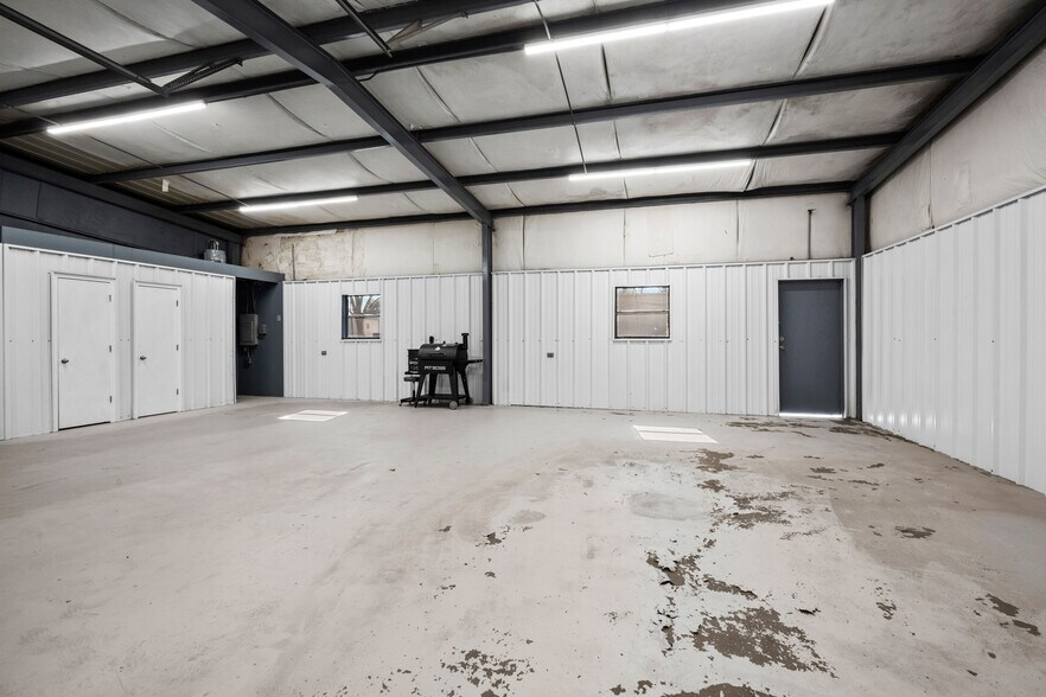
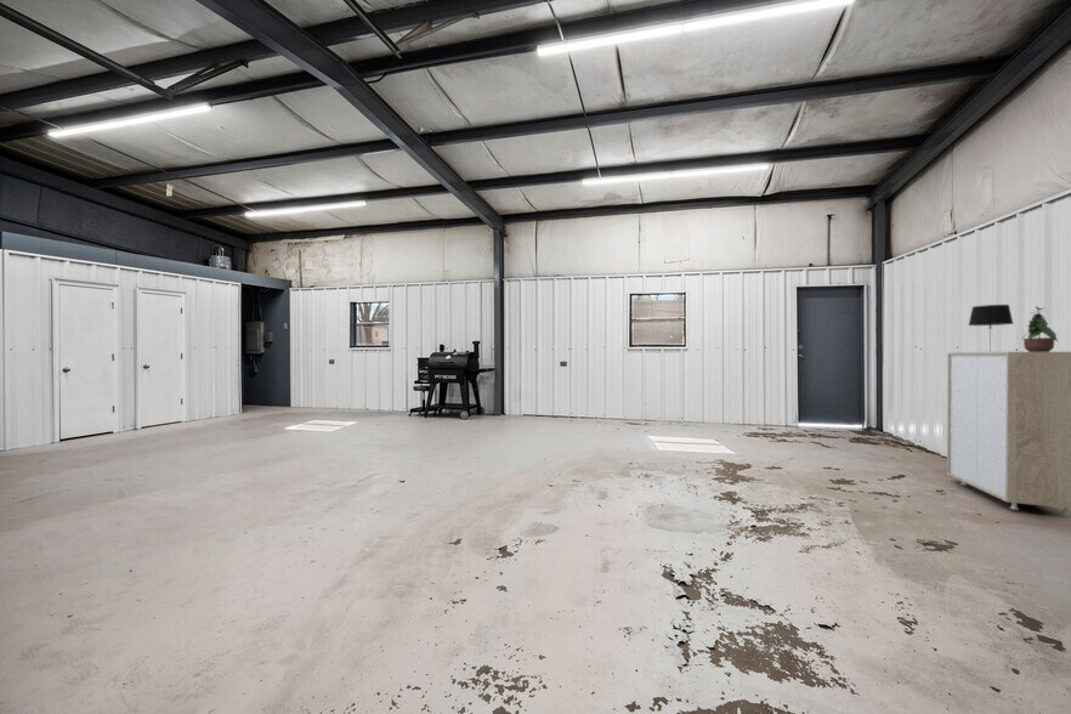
+ storage cabinet (1011, 425)
+ potted plant (1038, 328)
+ table lamp (990, 328)
